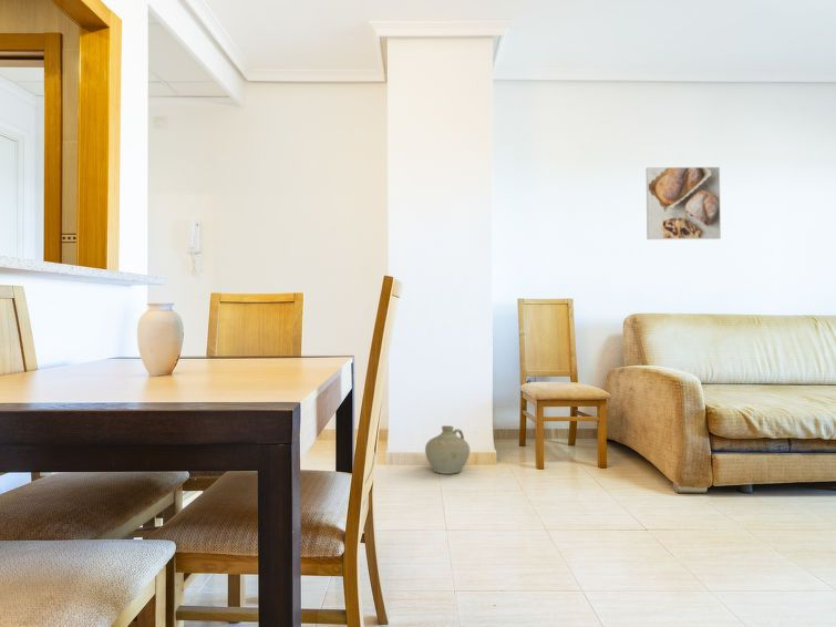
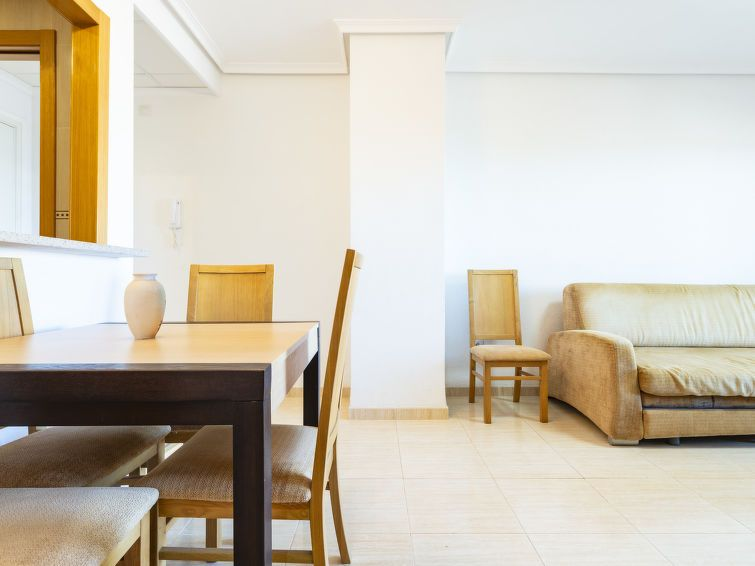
- ceramic jug (447, 448)
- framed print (683, 203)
